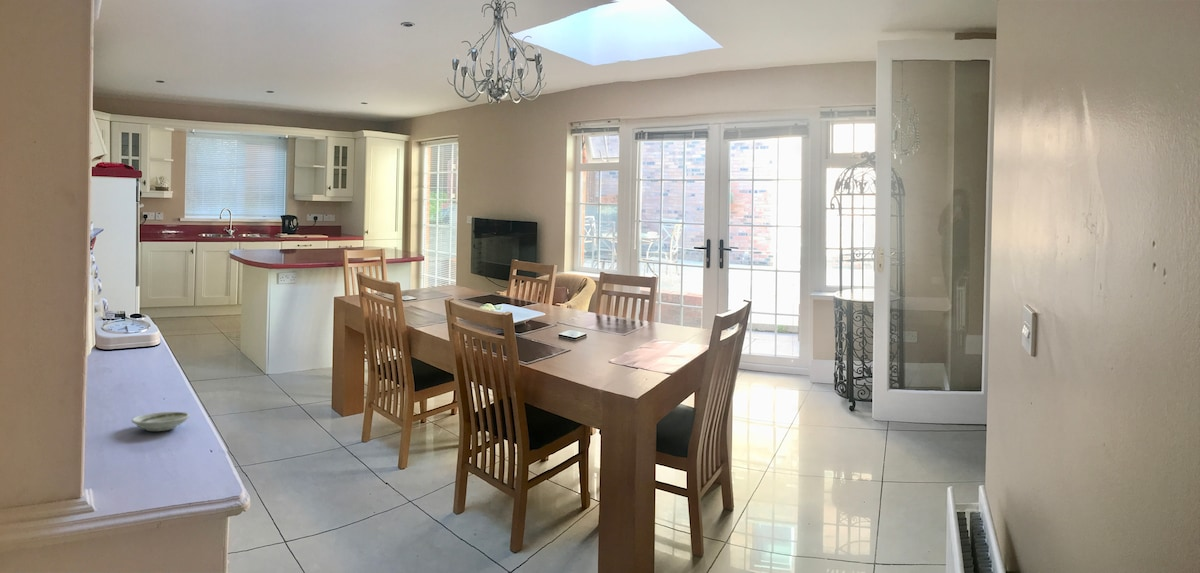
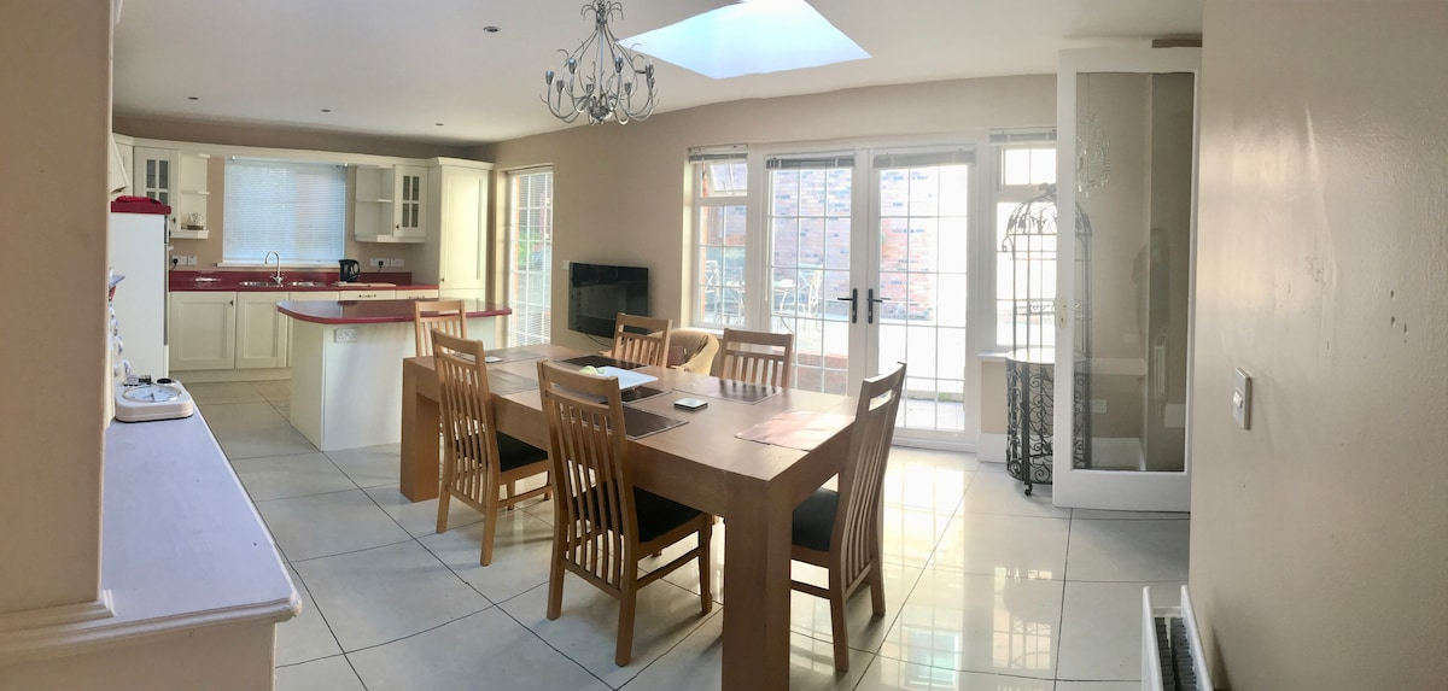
- saucer (161, 422)
